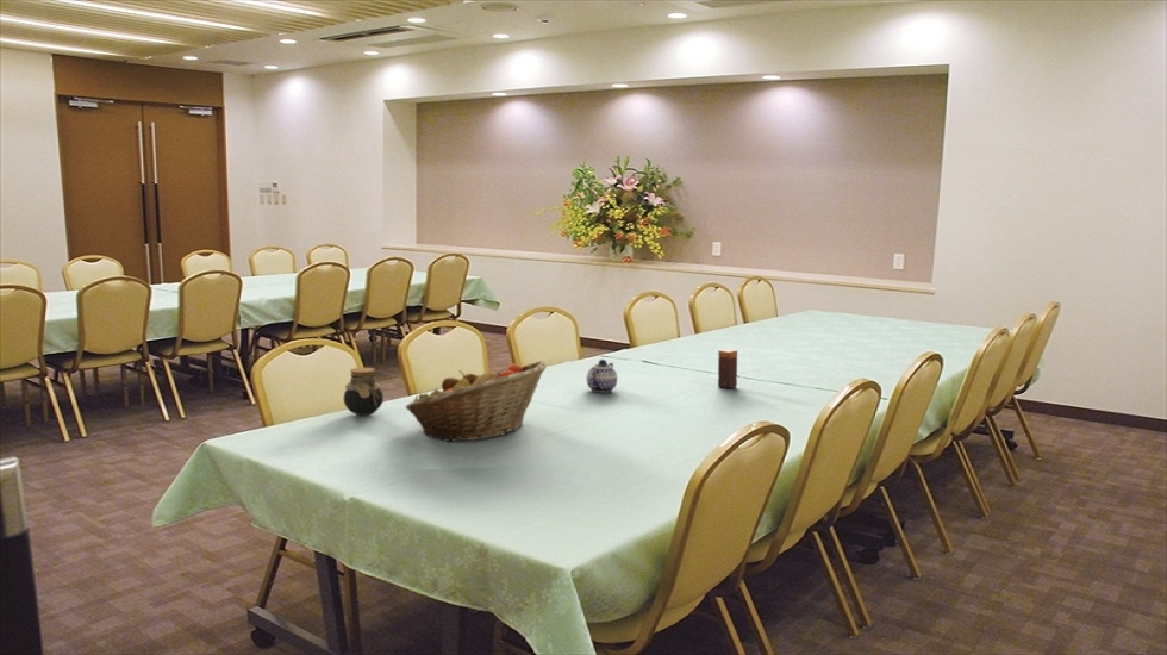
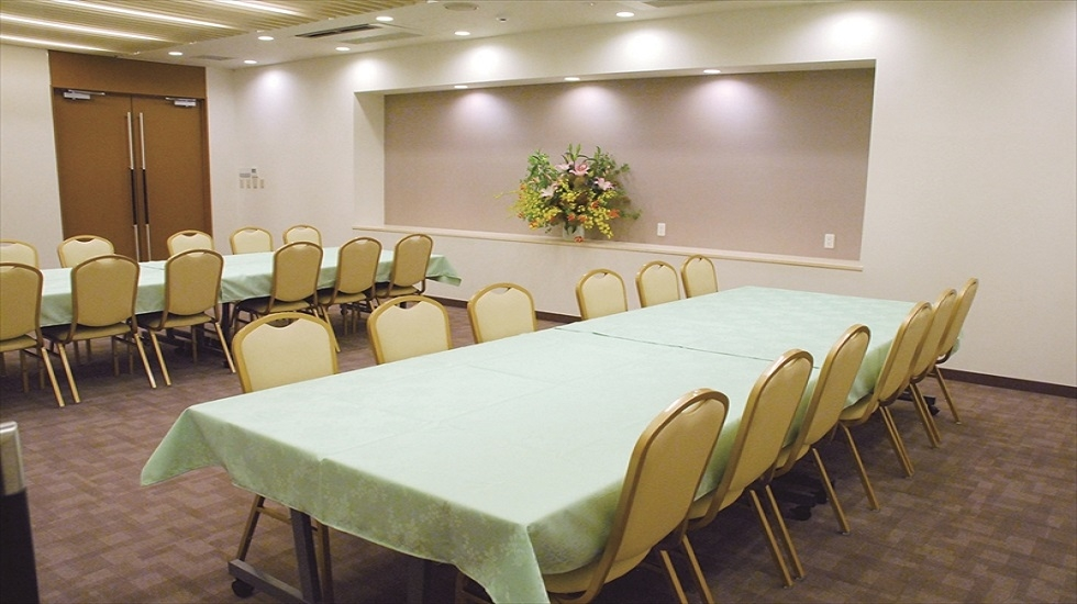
- candle (728, 368)
- jar (363, 392)
- fruit basket (479, 395)
- teapot (601, 374)
